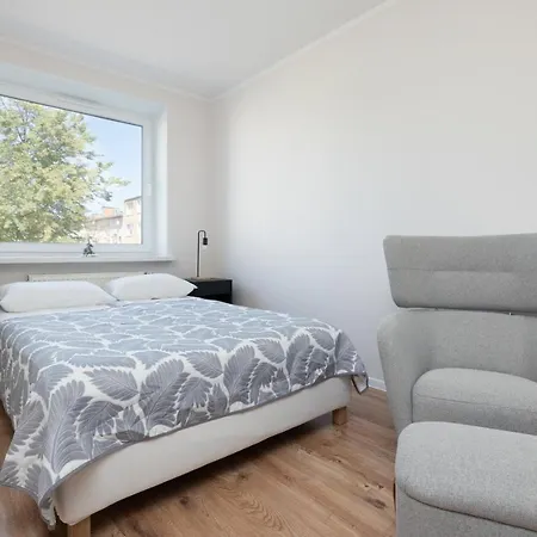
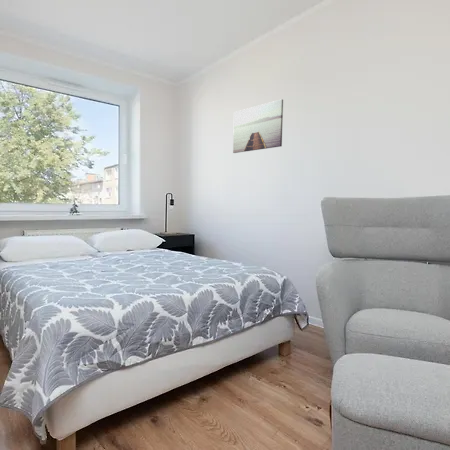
+ wall art (256, 128)
